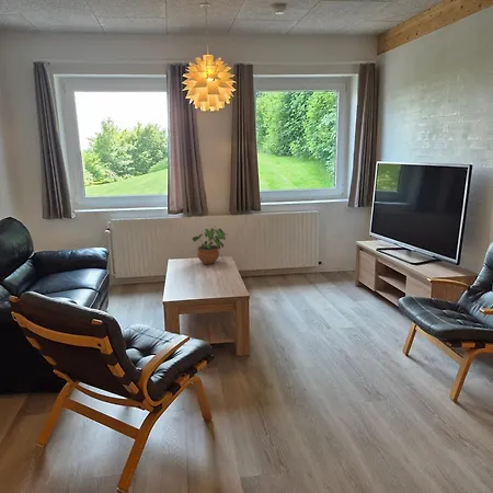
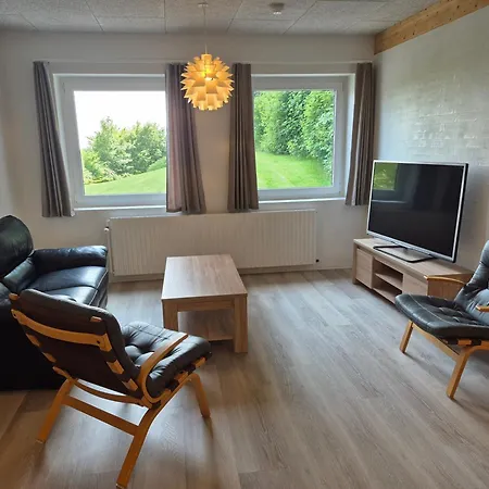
- potted plant (211, 243)
